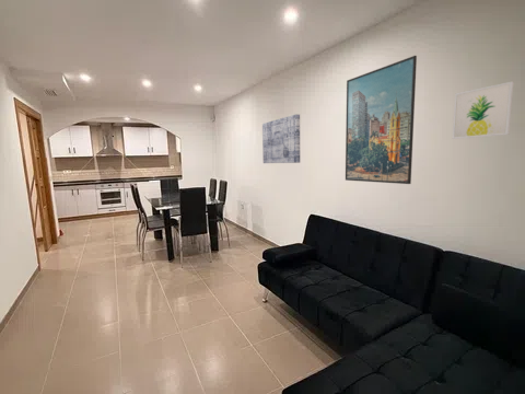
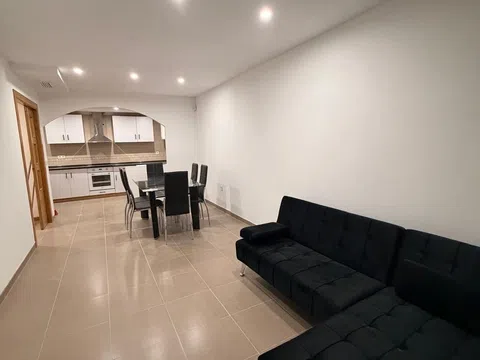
- wall art (480, 113)
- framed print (375, 127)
- wall art (279, 141)
